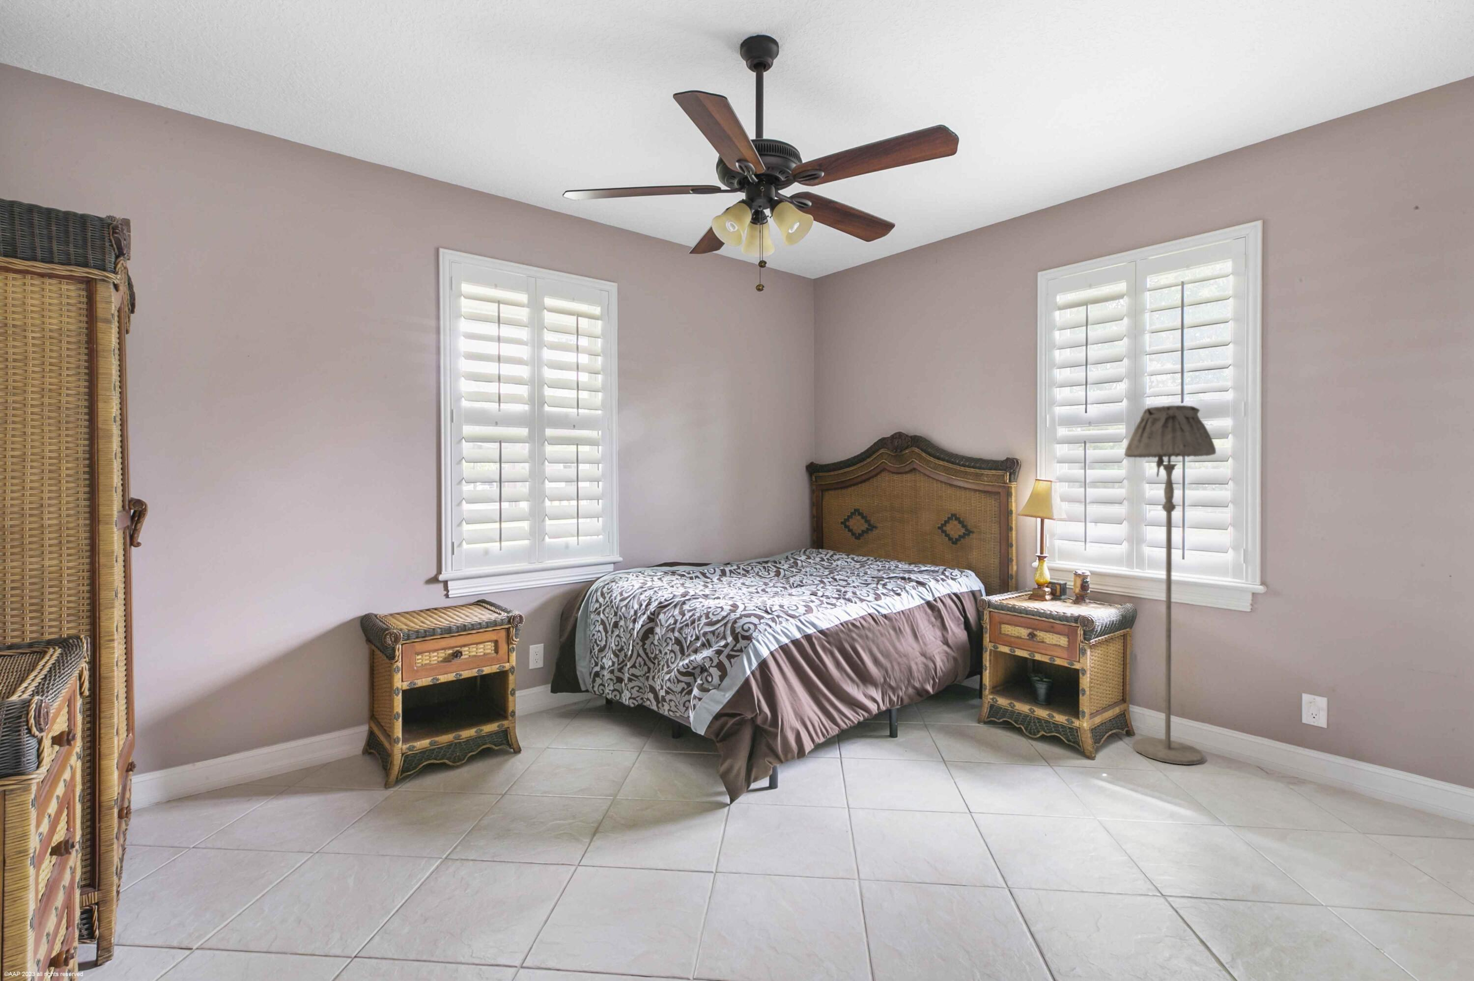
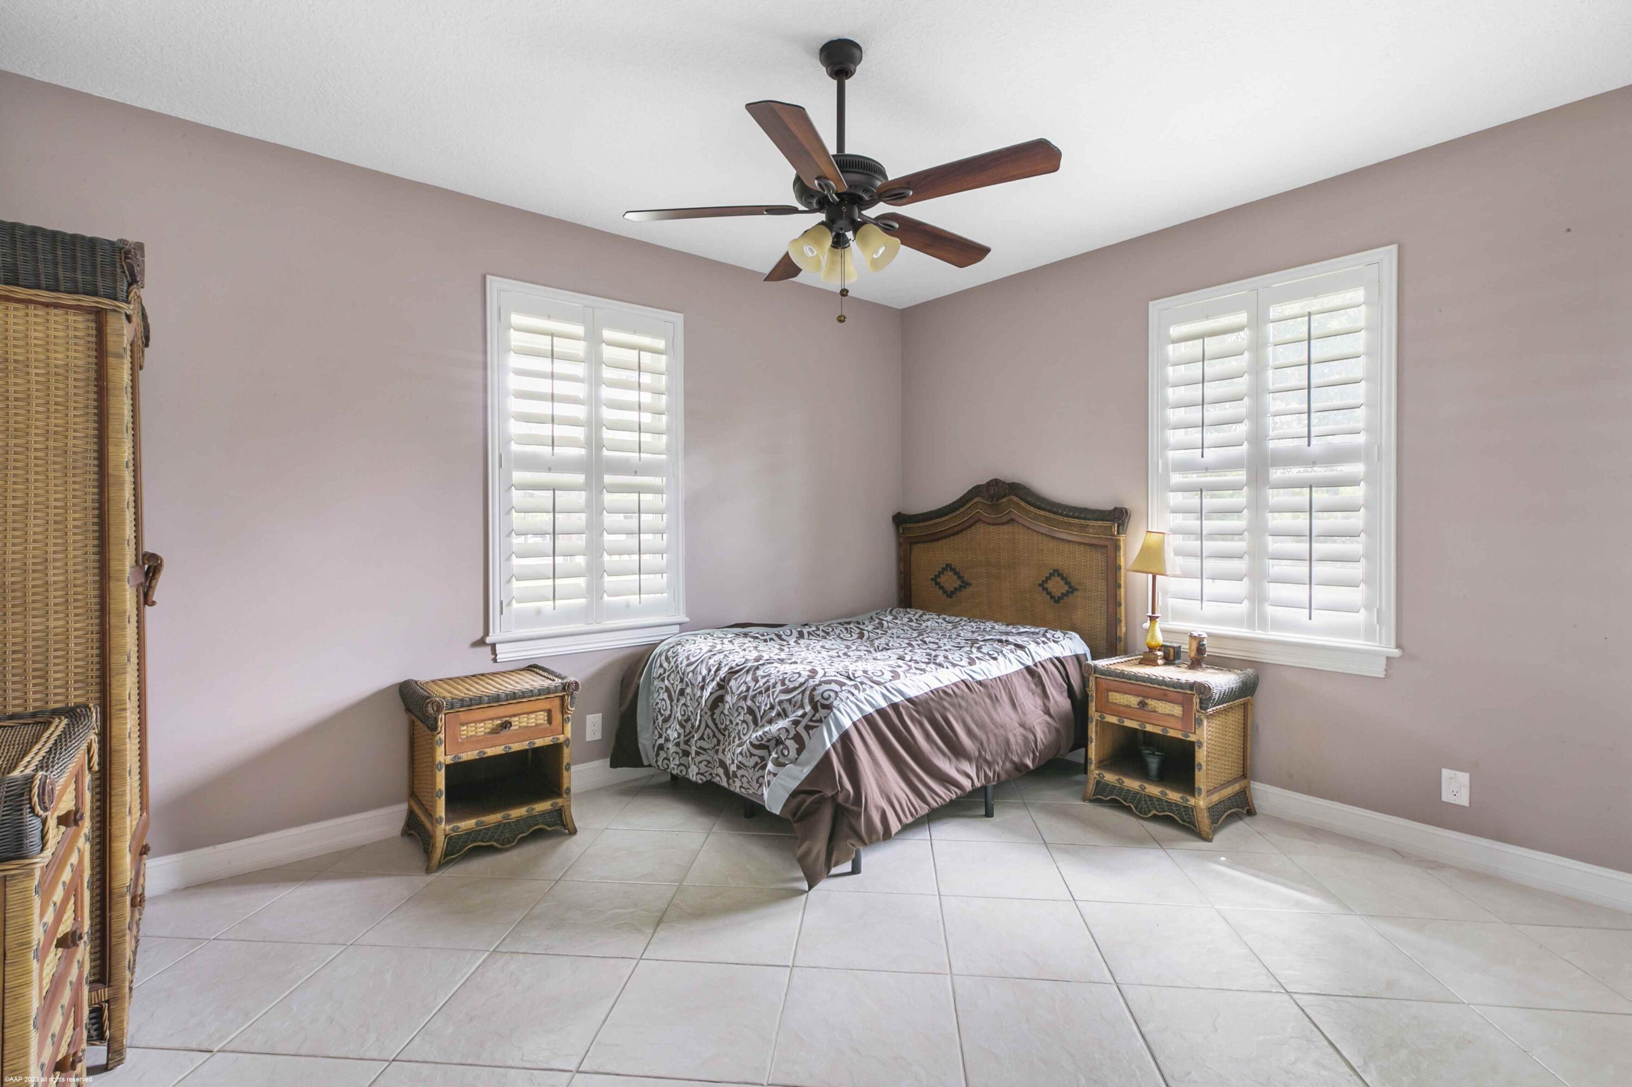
- floor lamp (1168, 579)
